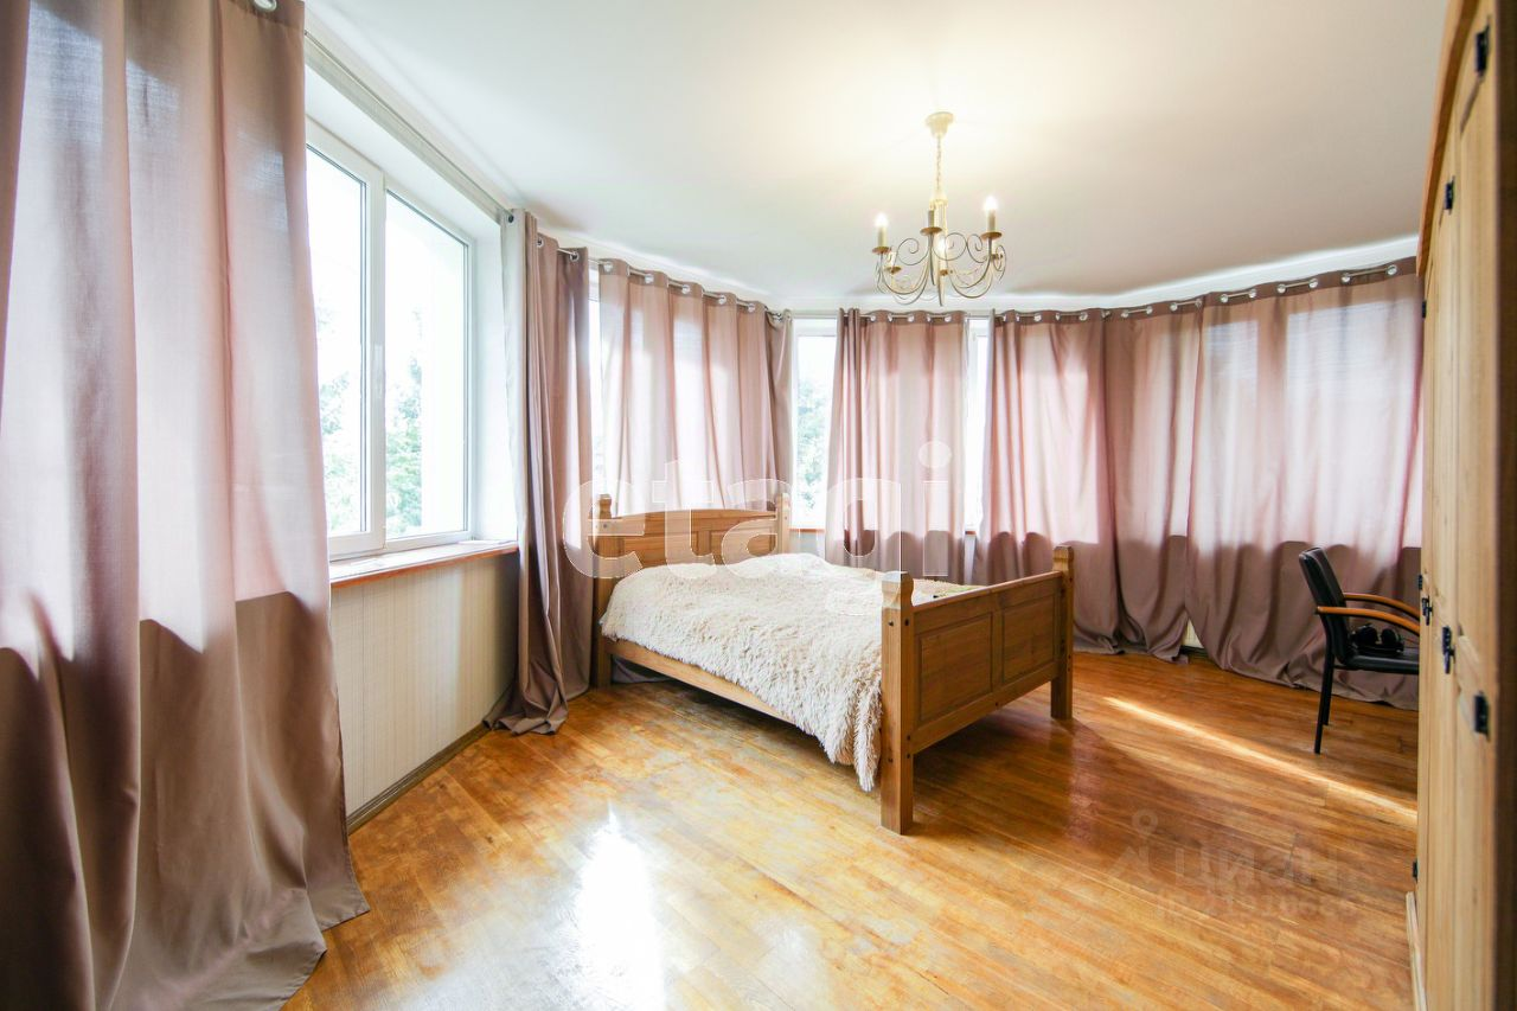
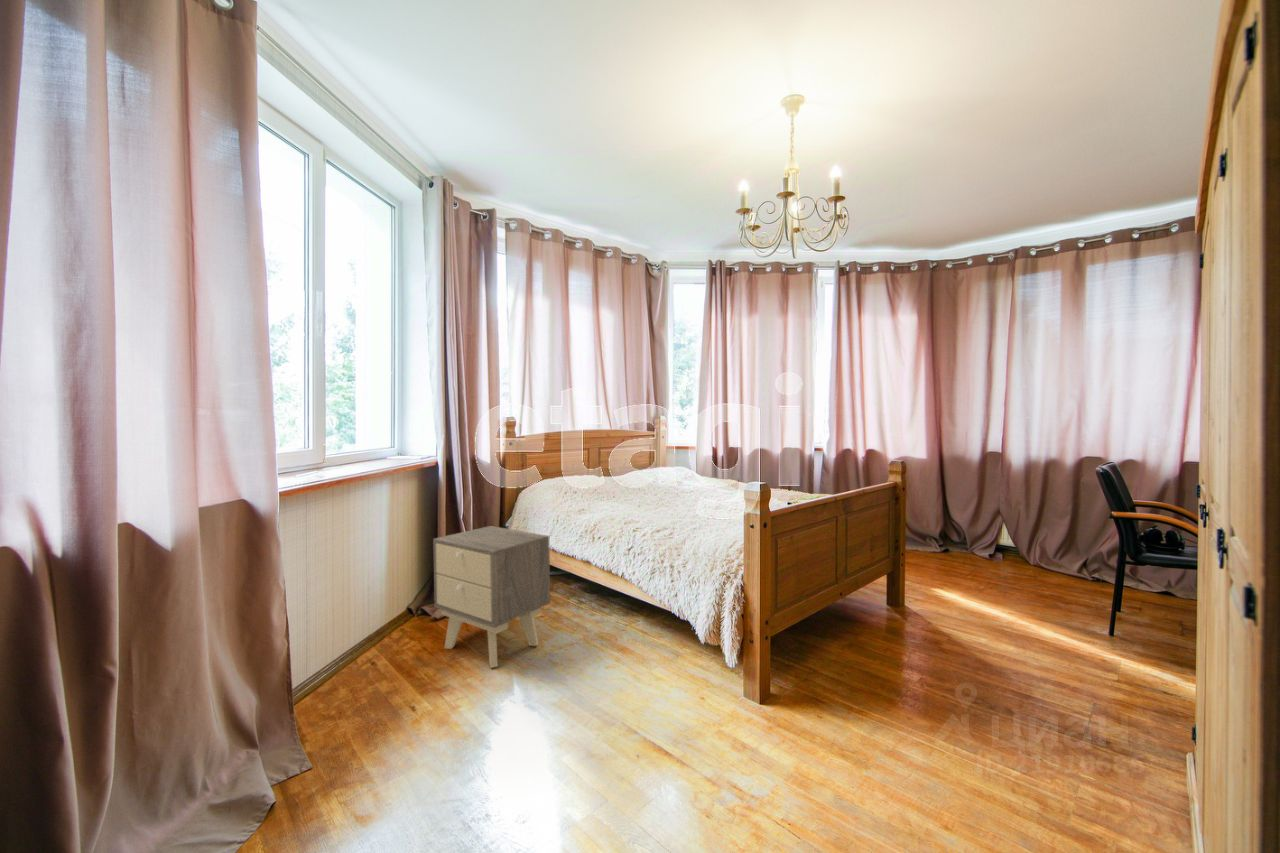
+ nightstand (492, 591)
